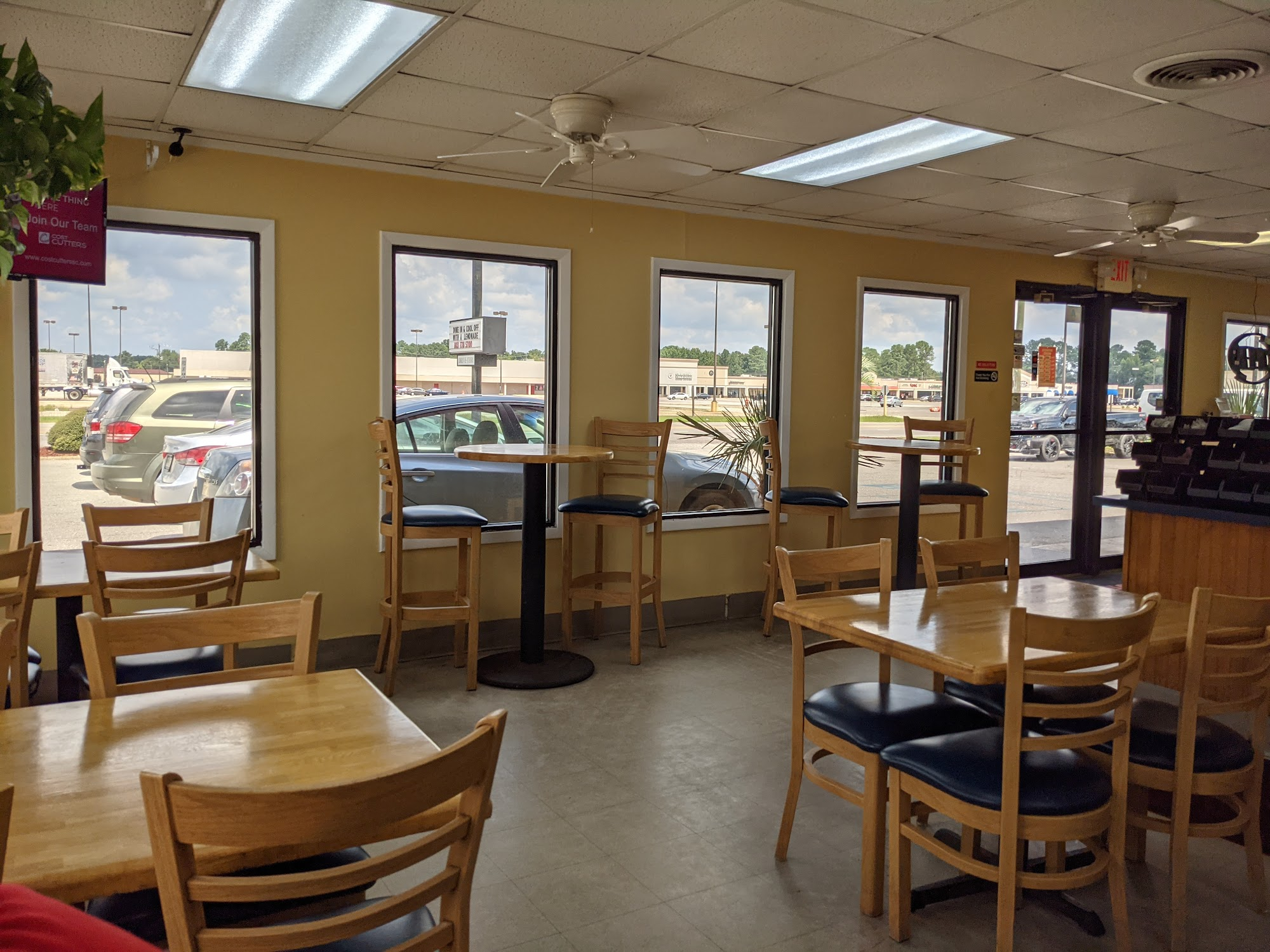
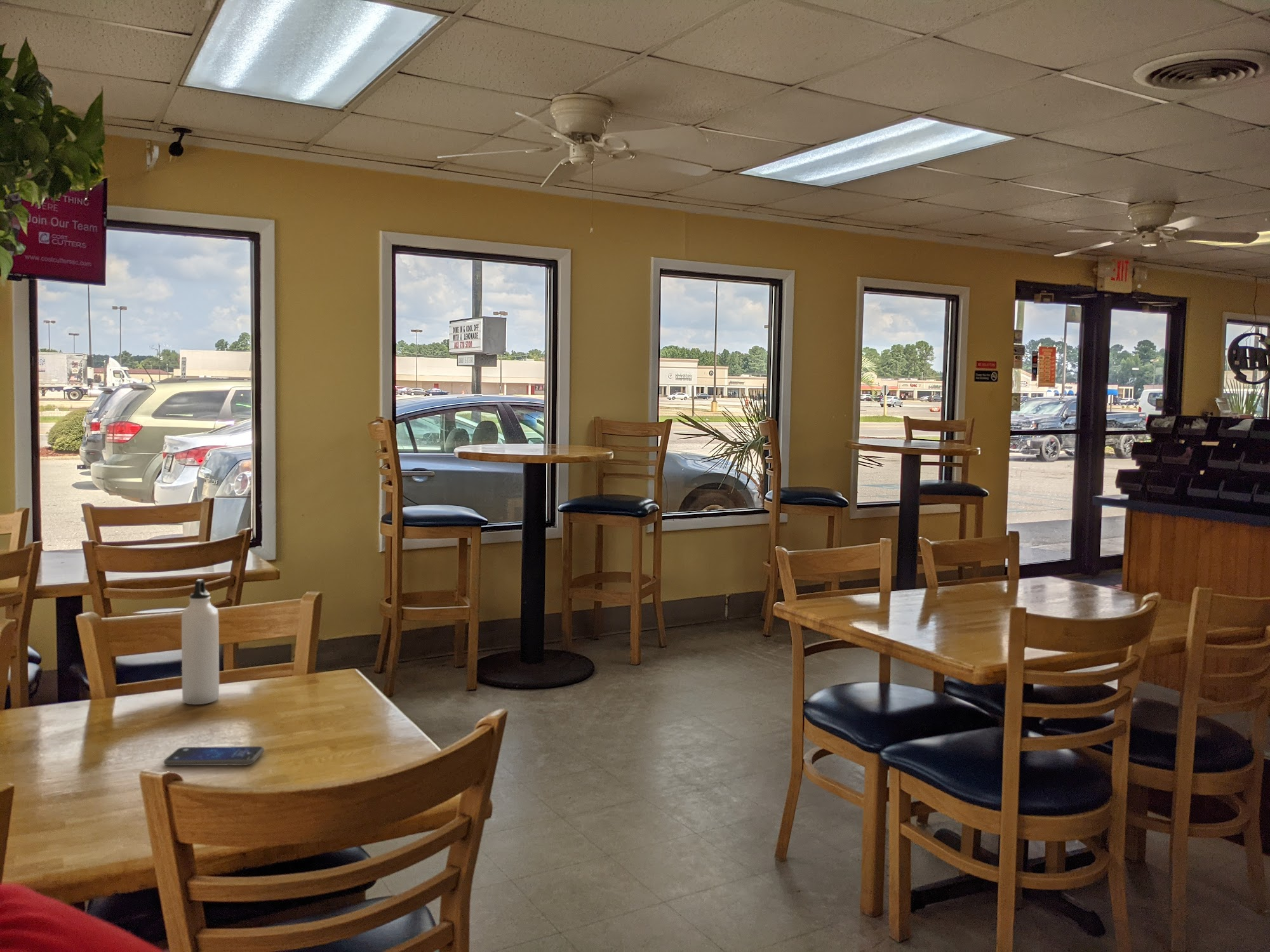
+ water bottle (200, 640)
+ smartphone (215, 755)
